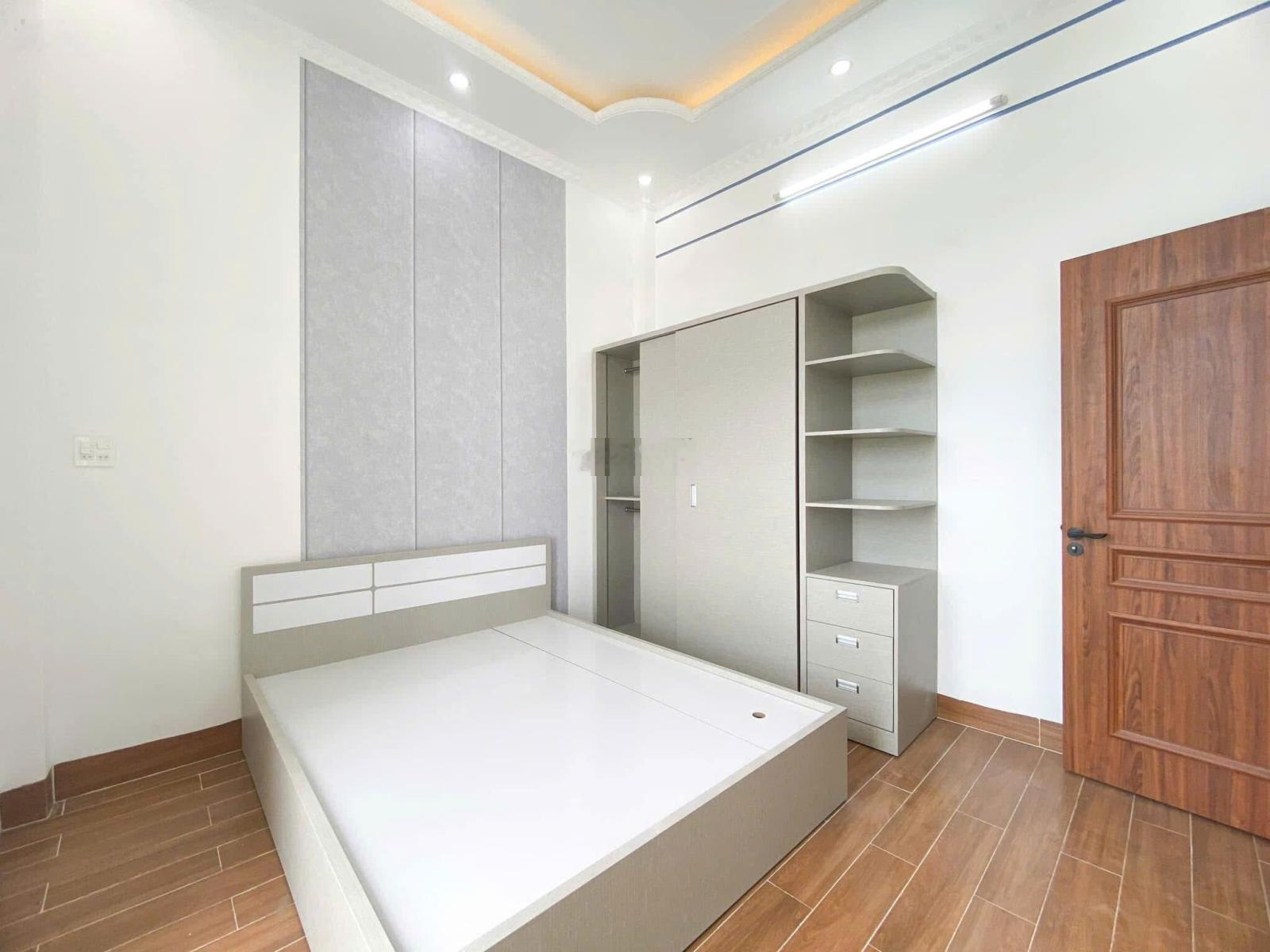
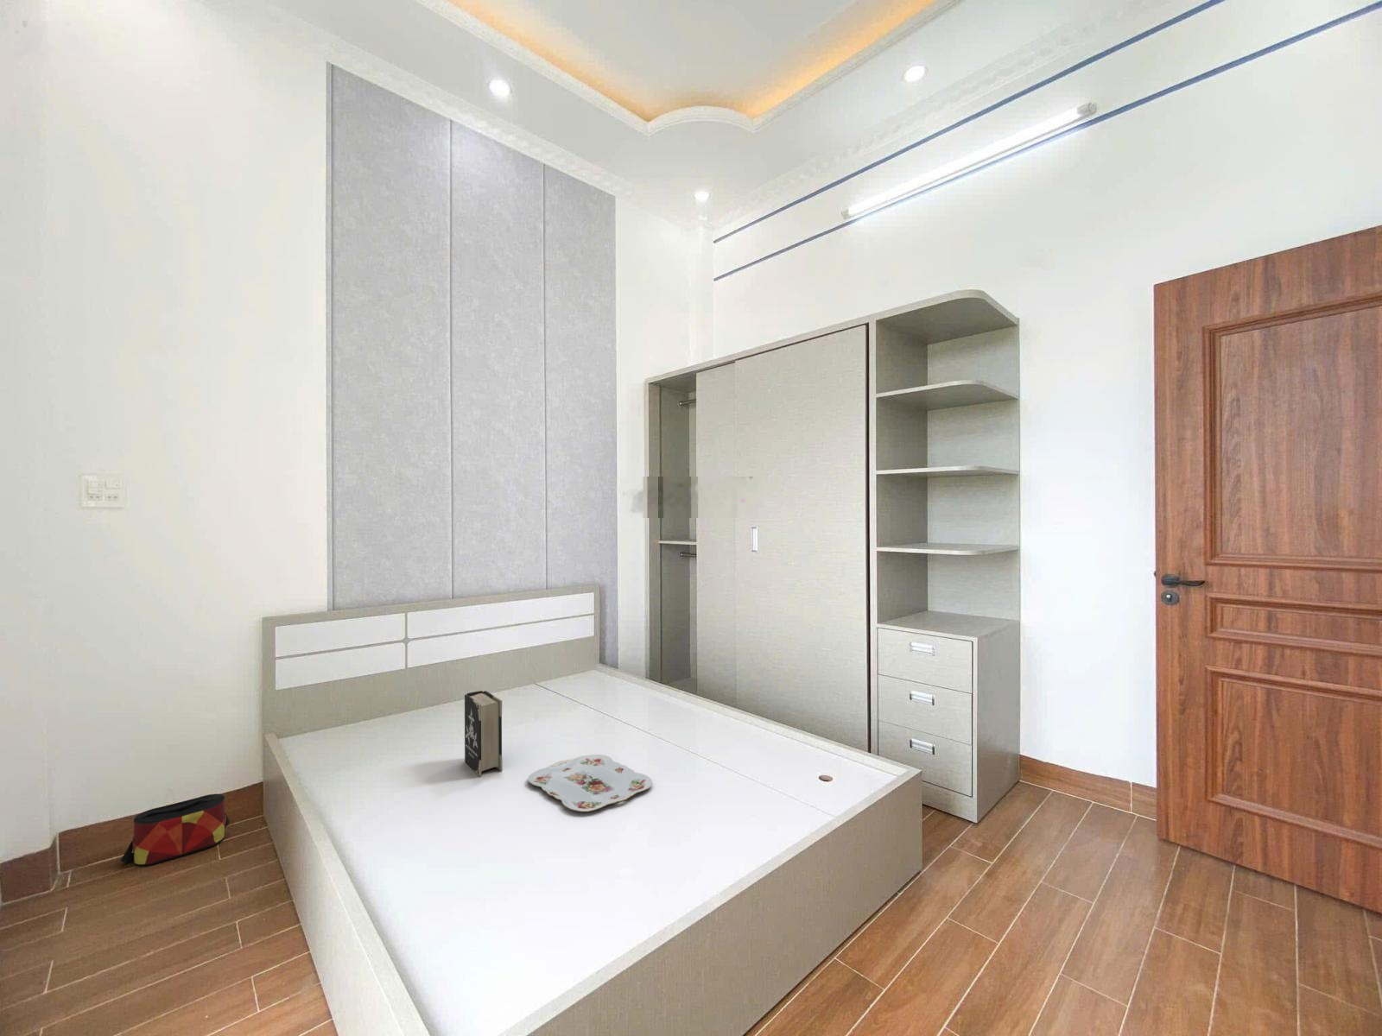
+ book (483, 731)
+ bag (177, 826)
+ serving tray (589, 780)
